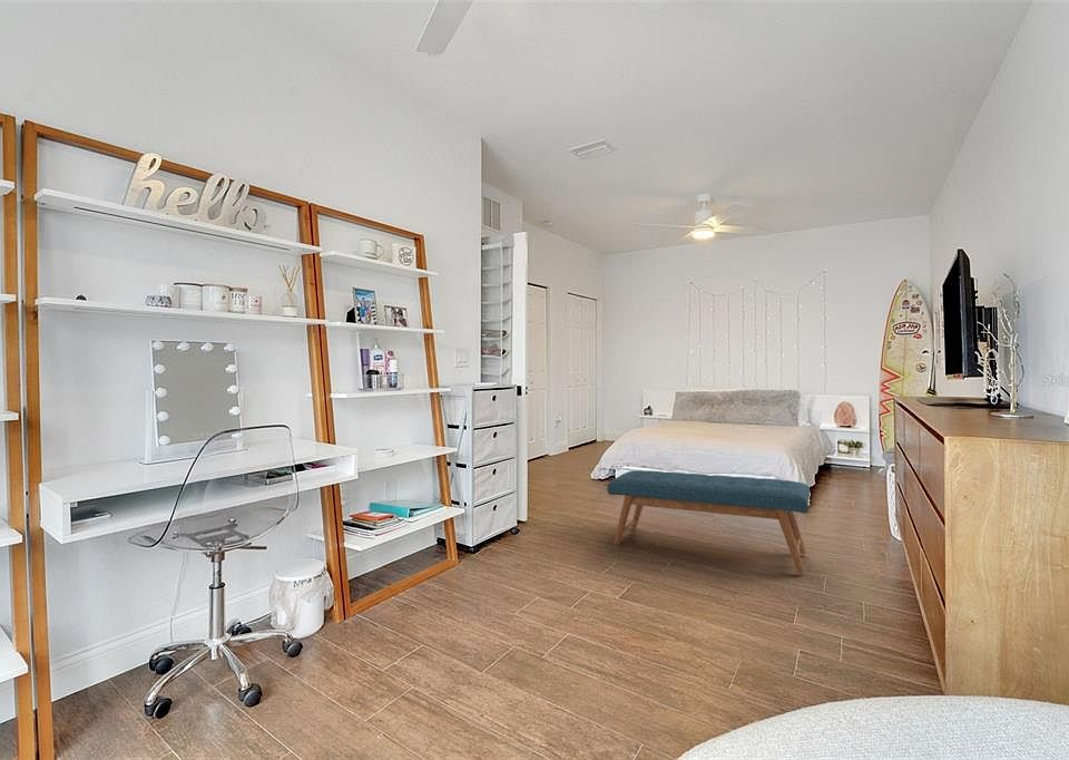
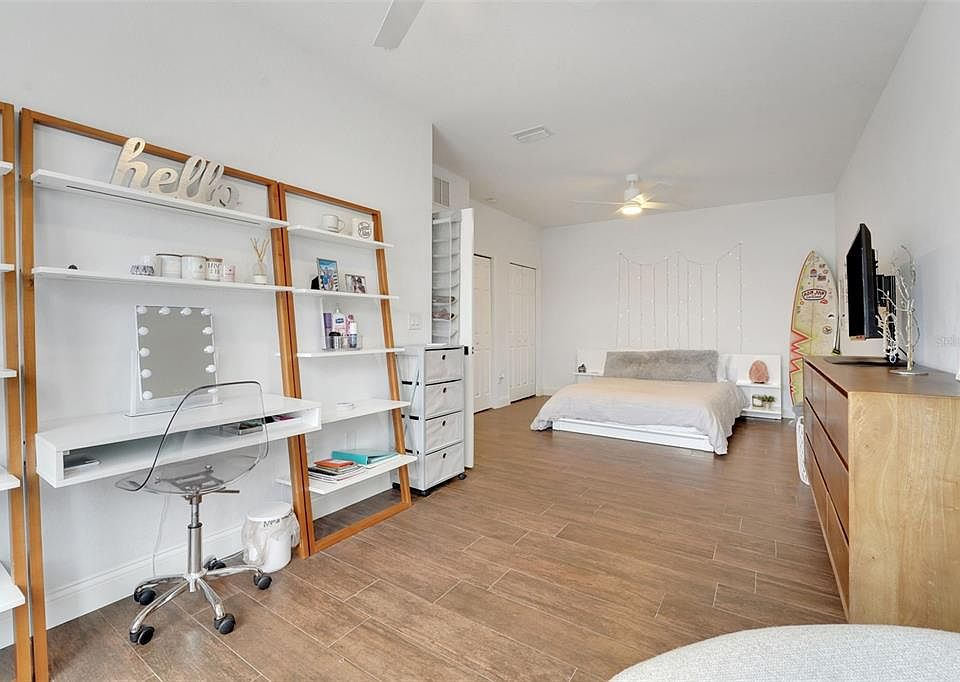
- bench (705, 511)
